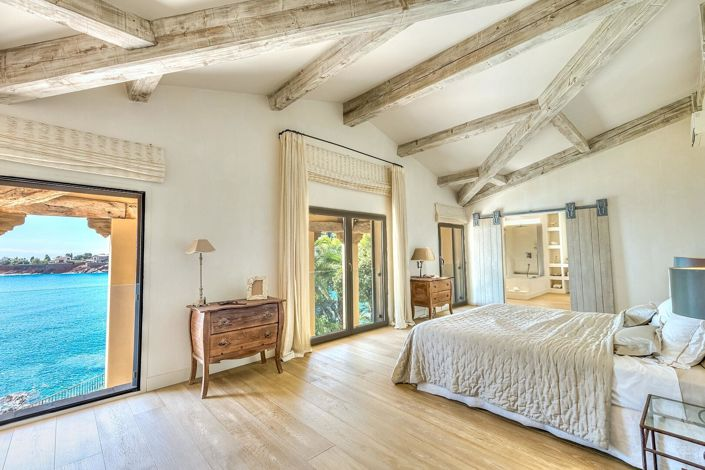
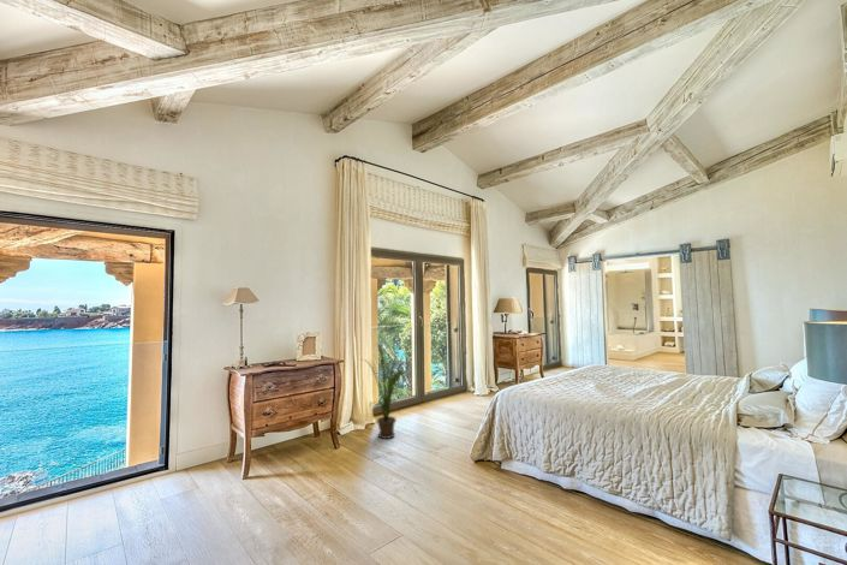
+ house plant (381, 389)
